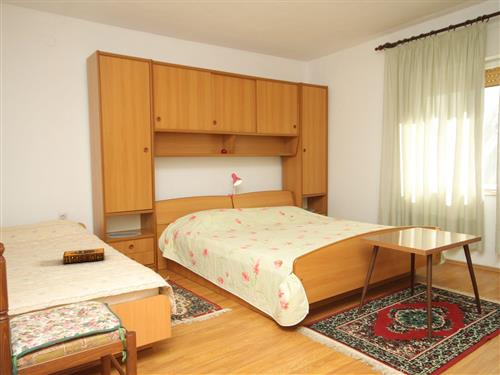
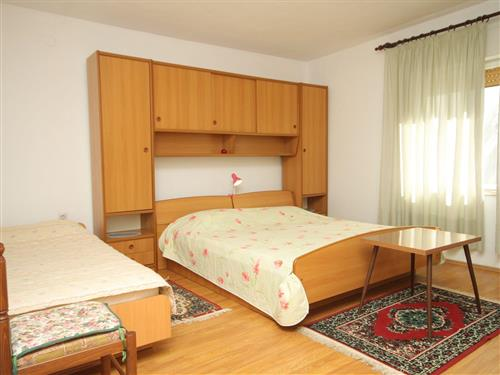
- hardback book (84, 255)
